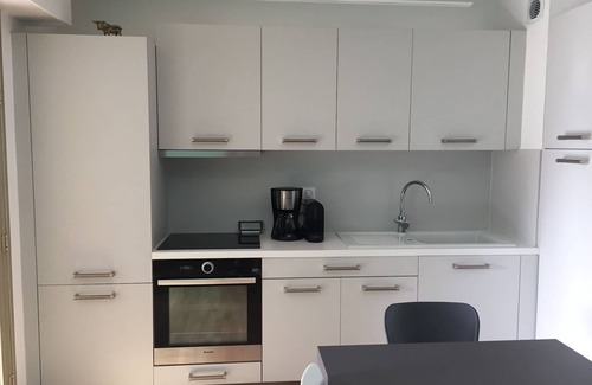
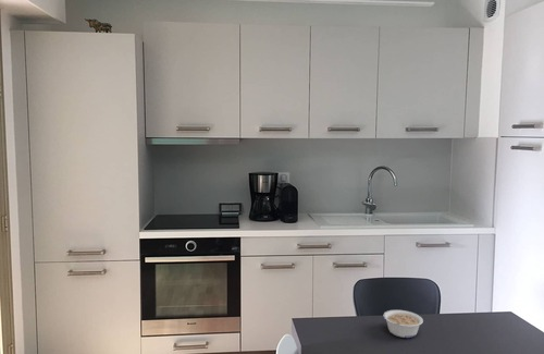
+ legume (403, 324)
